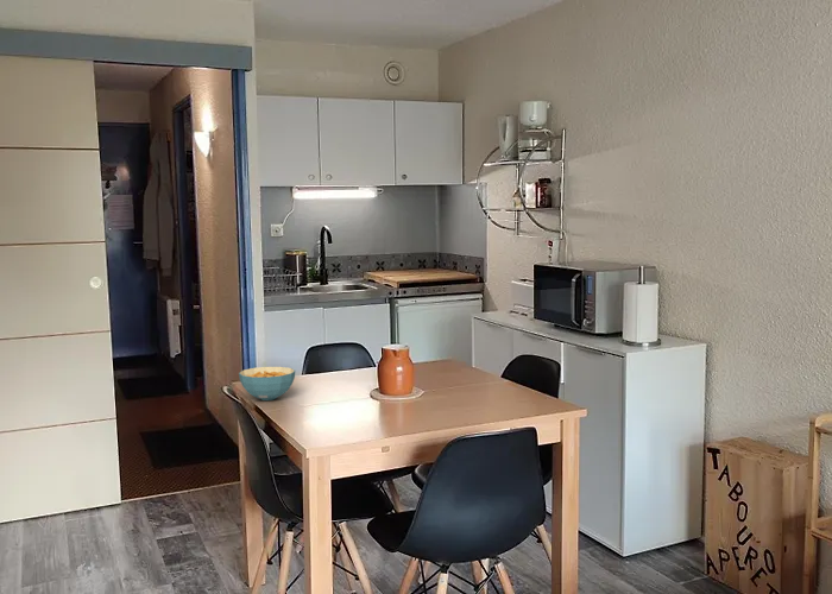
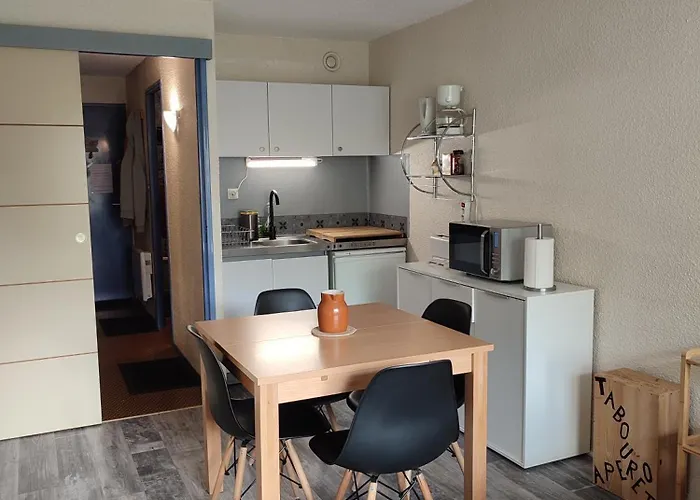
- cereal bowl (267, 385)
